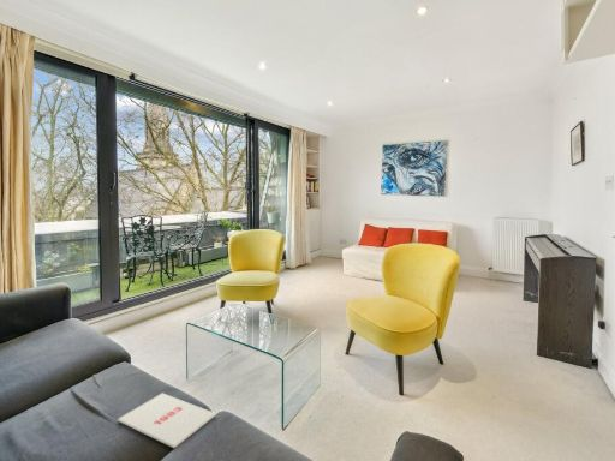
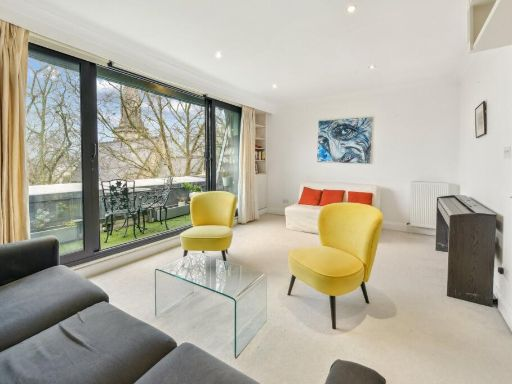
- magazine (167, 417)
